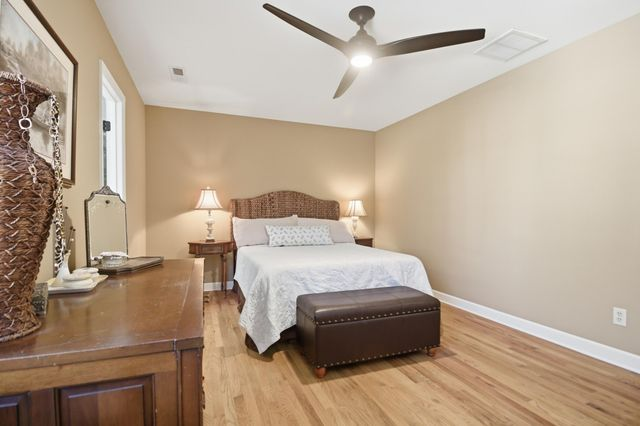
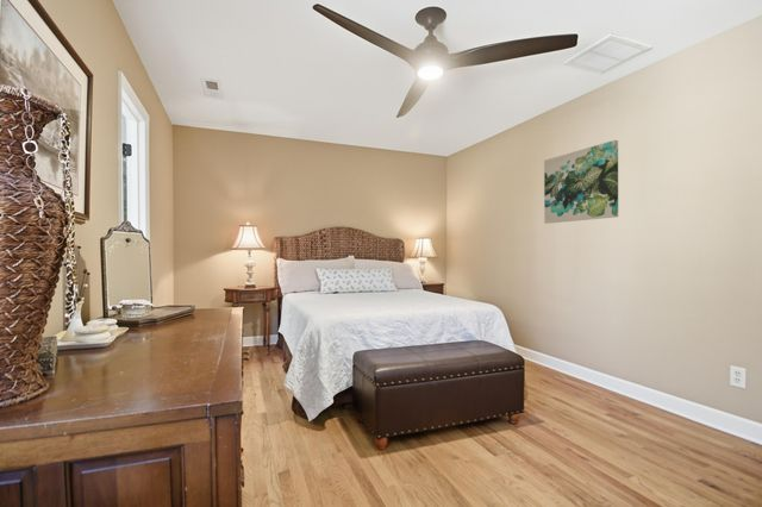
+ wall art (577, 186)
